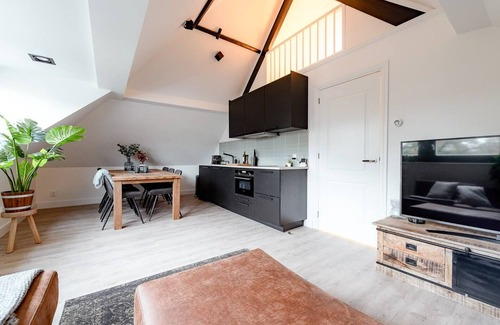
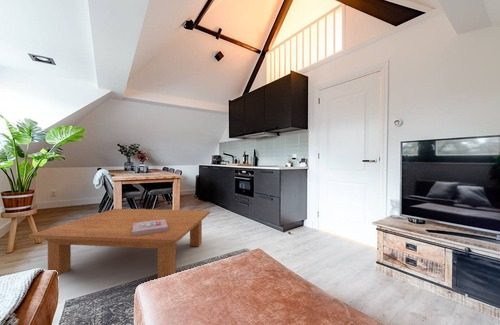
+ coffee table (137, 238)
+ decorative box (150, 225)
